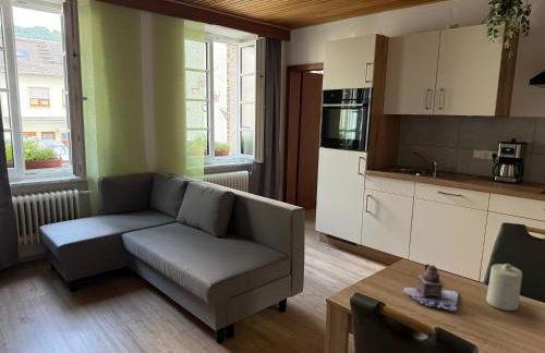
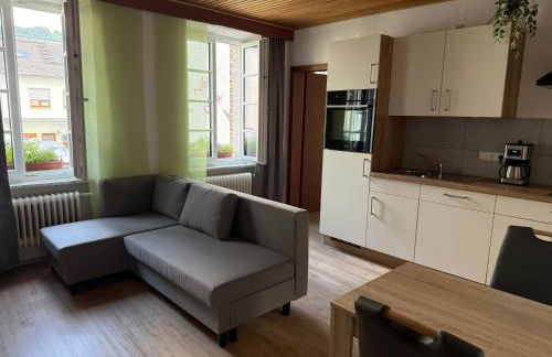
- teapot (431, 281)
- candle (504, 282)
